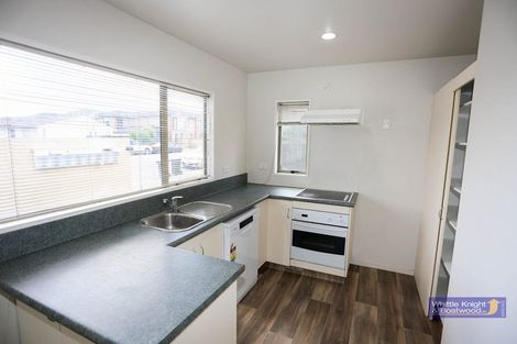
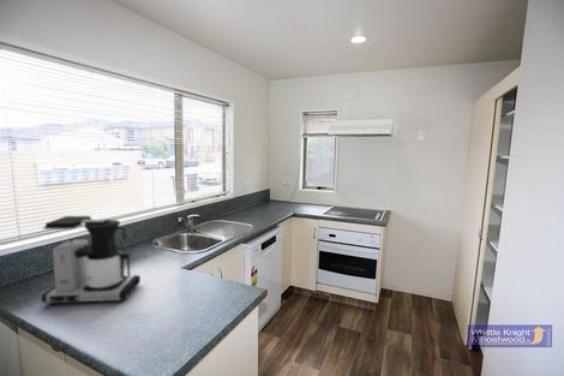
+ coffee maker (92, 257)
